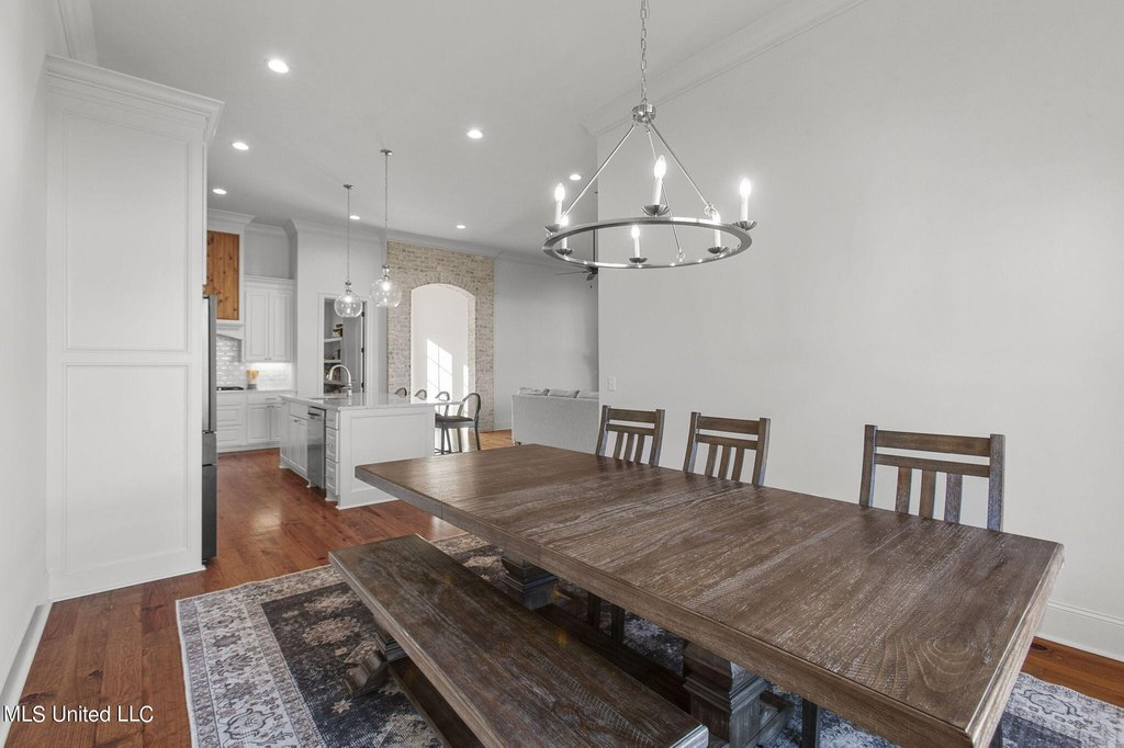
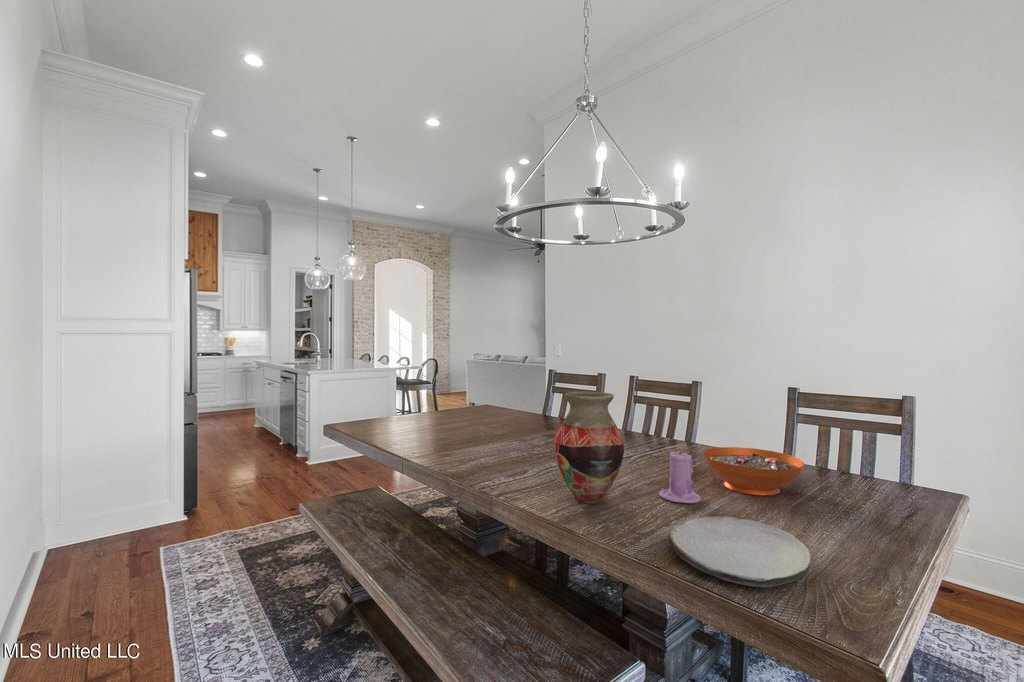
+ plate (735, 548)
+ candle (679, 471)
+ vase (588, 446)
+ decorative bowl (751, 472)
